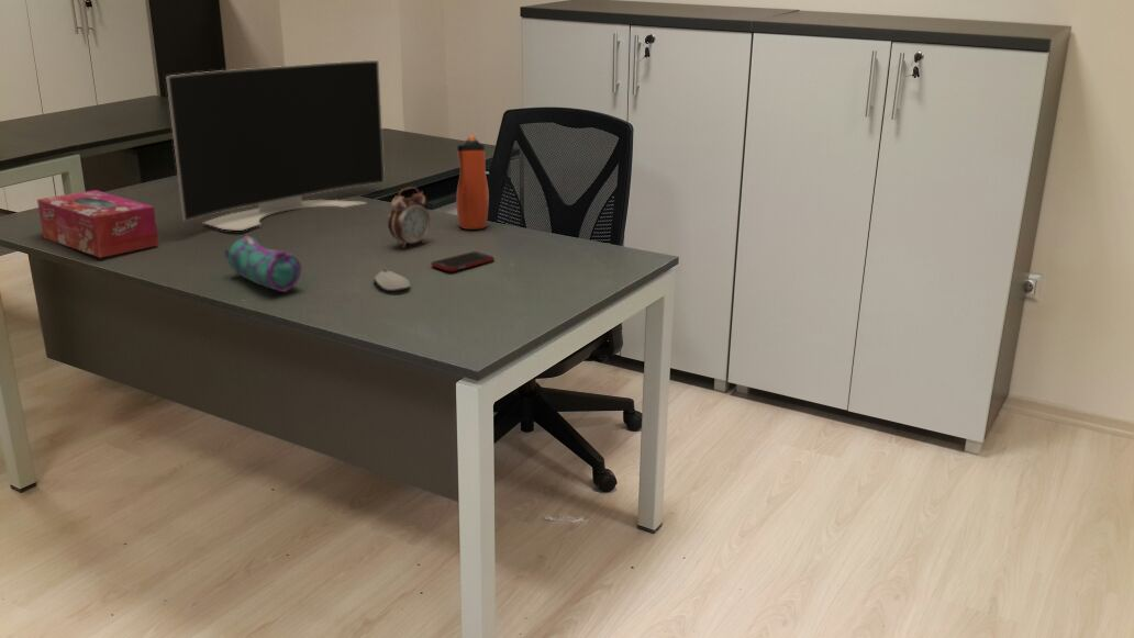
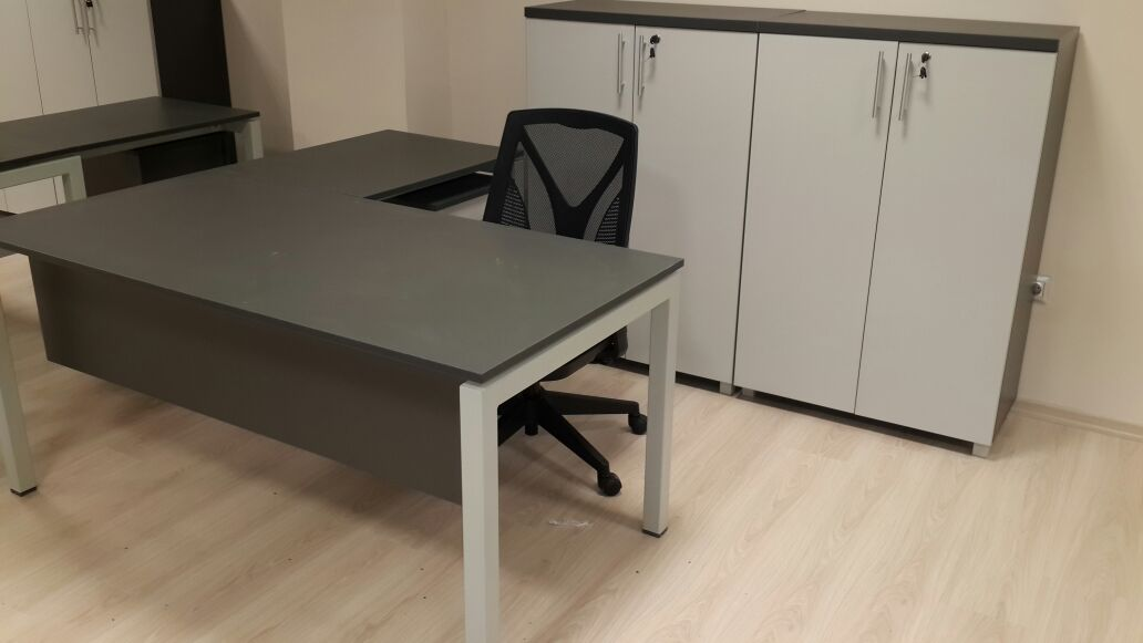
- computer monitor (281, 141)
- water bottle (471, 181)
- tissue box (97, 222)
- cell phone (463, 261)
- alarm clock (409, 215)
- computer mouse (391, 279)
- pencil case (263, 262)
